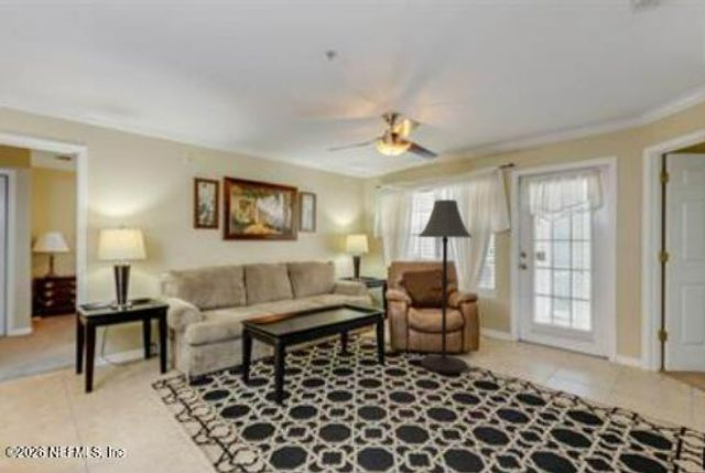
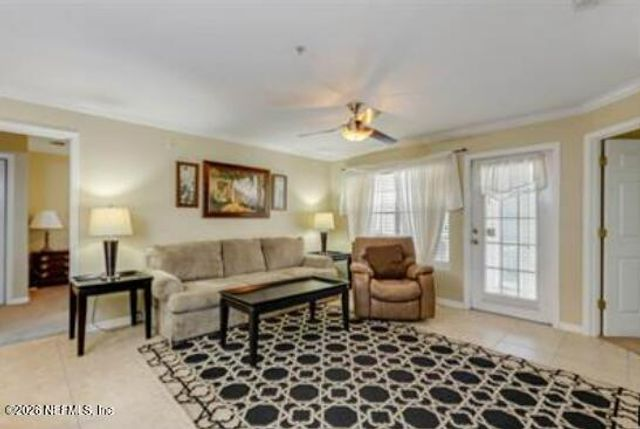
- floor lamp (444, 282)
